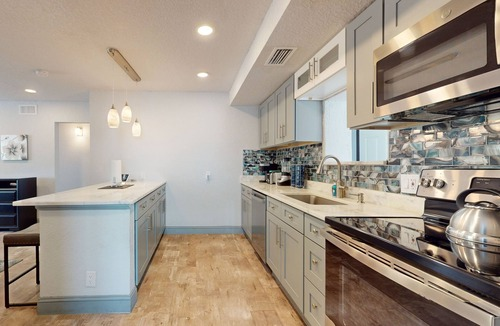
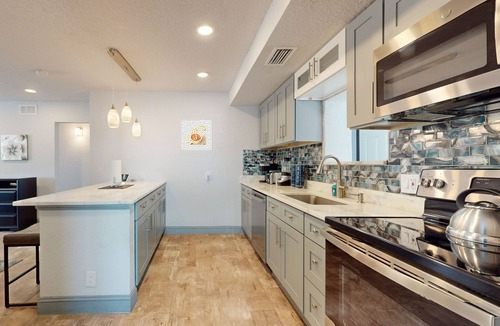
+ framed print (196, 135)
